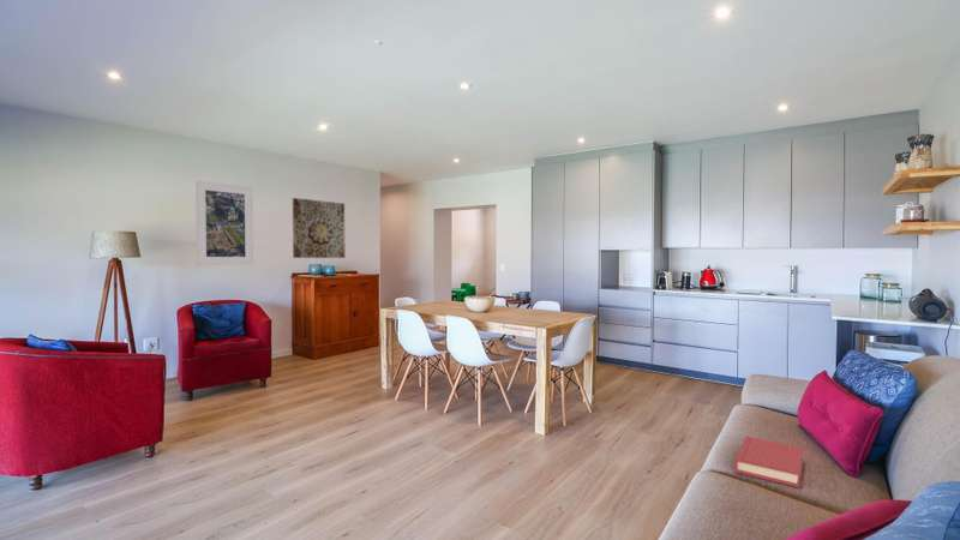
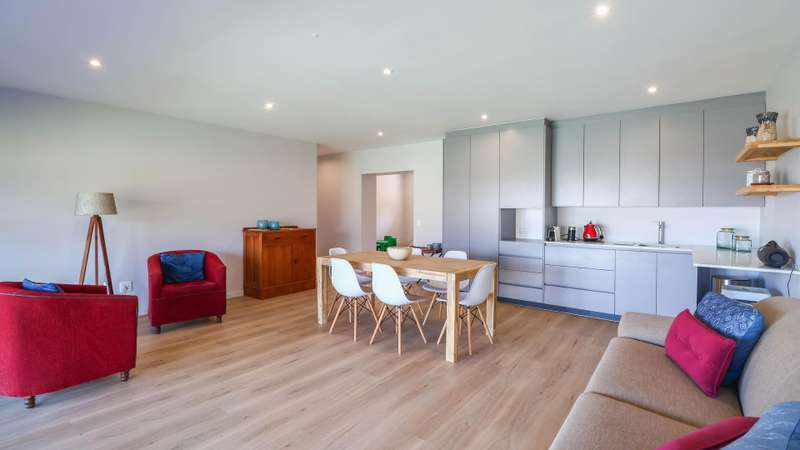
- wall art (319, 229)
- hardback book (769, 458)
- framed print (226, 224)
